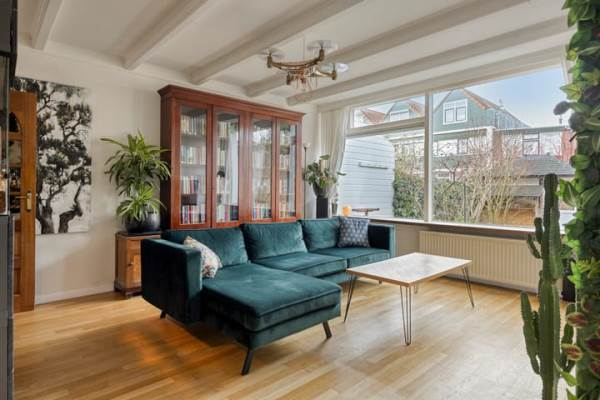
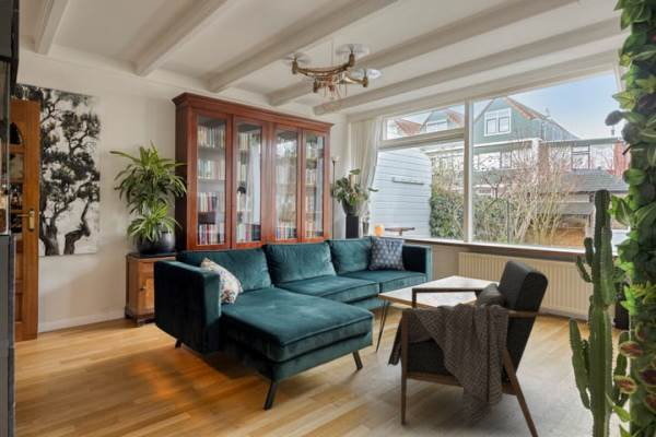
+ armchair (460, 333)
